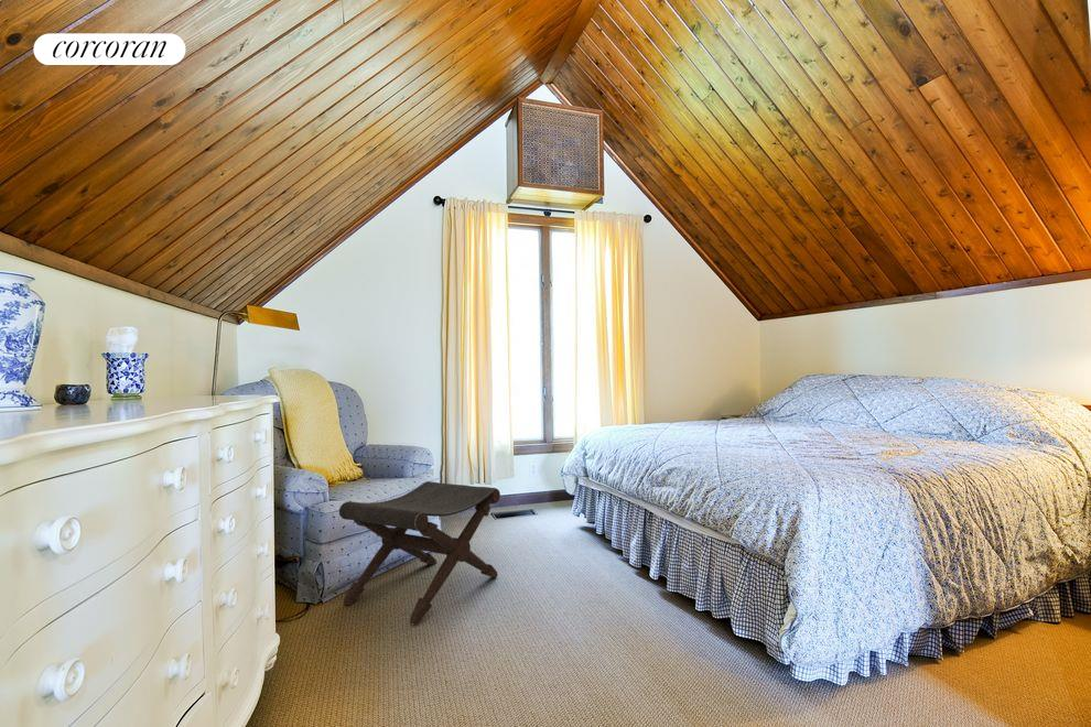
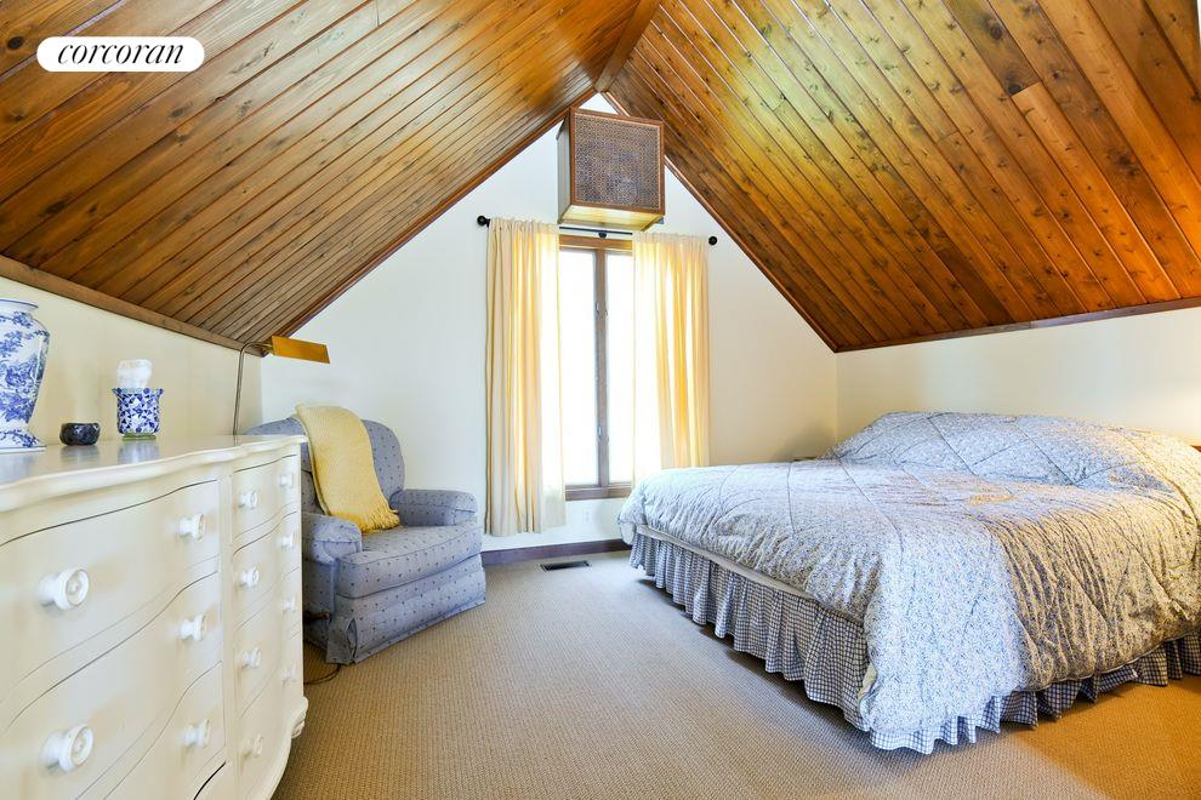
- footstool (424, 542)
